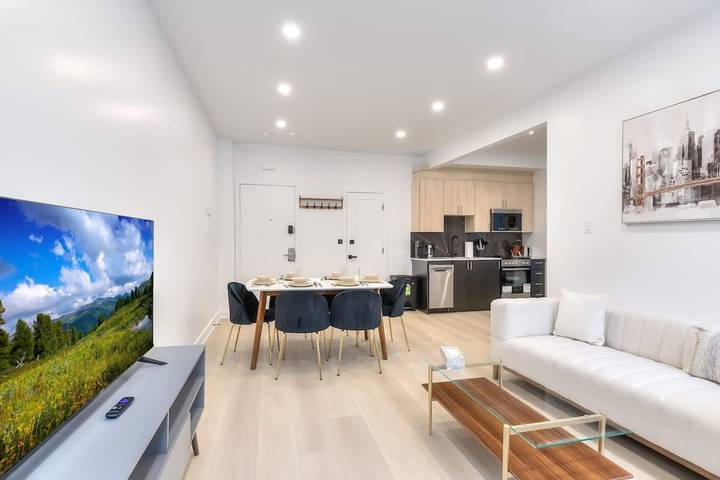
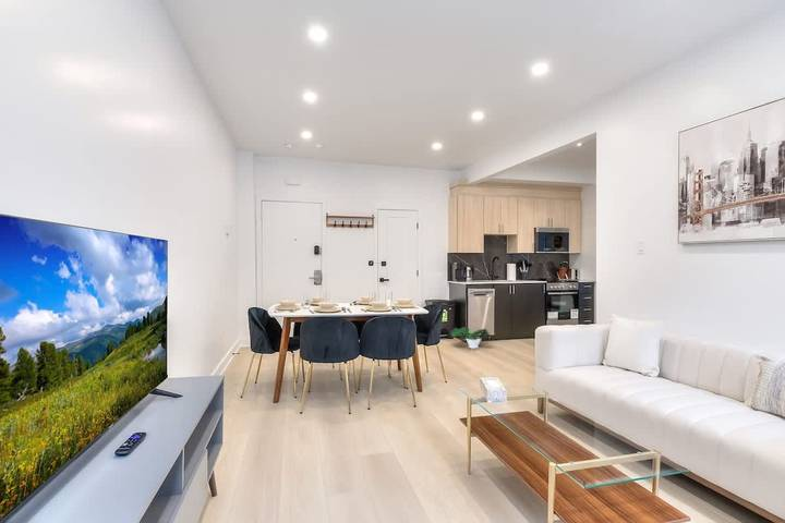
+ potted plant (469, 338)
